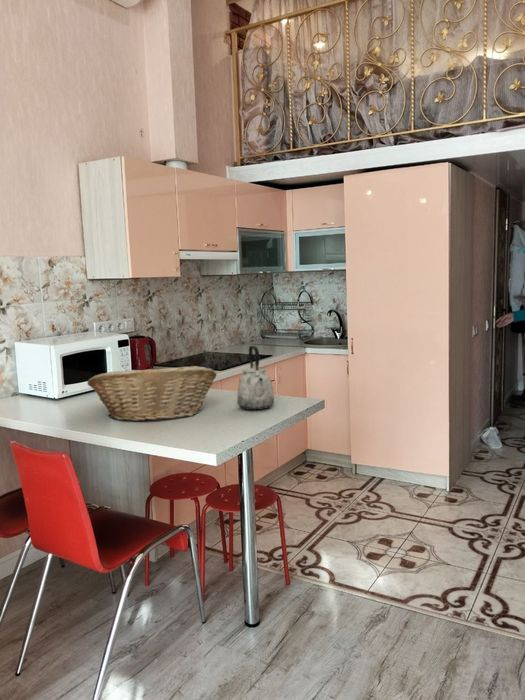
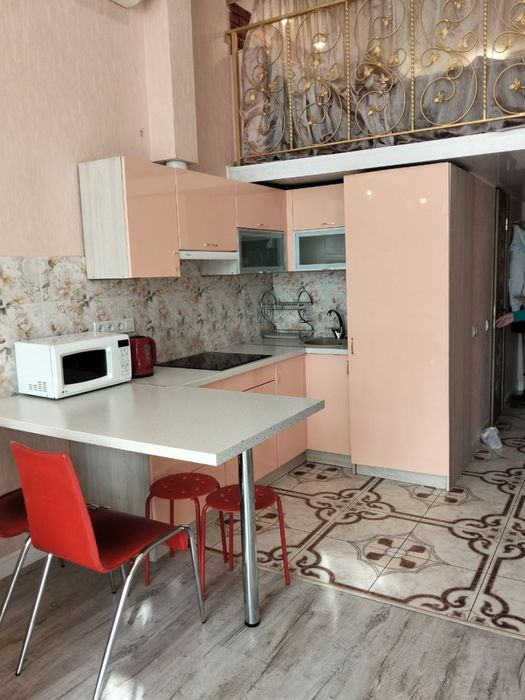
- kettle (256, 378)
- fruit basket (153, 388)
